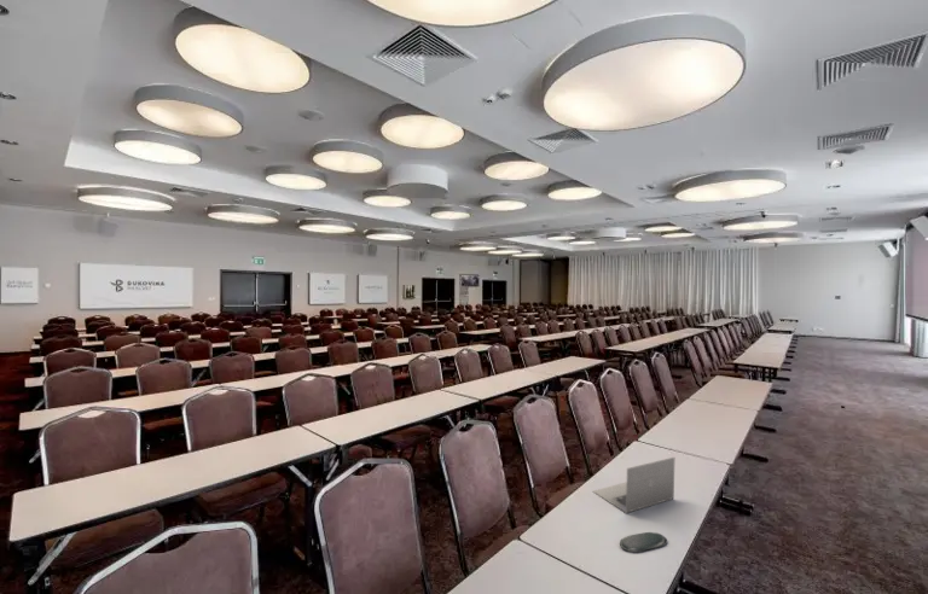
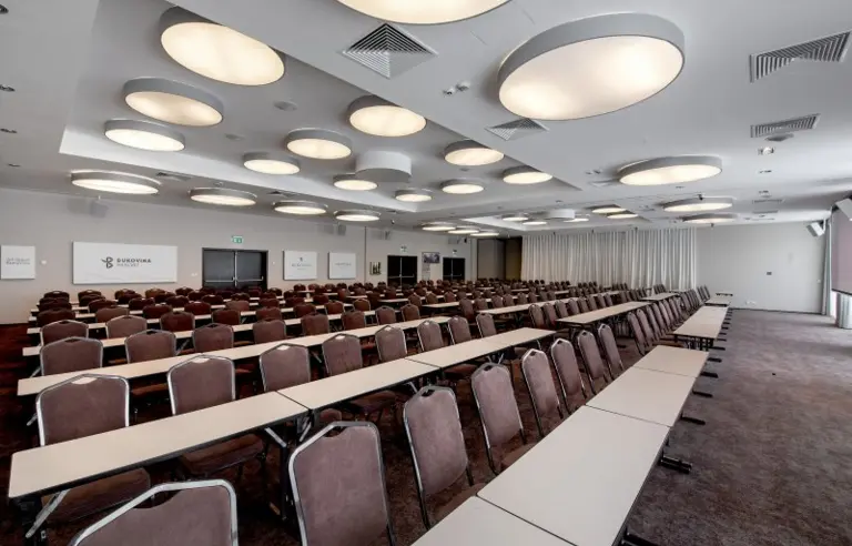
- laptop (632, 474)
- oval tray (643, 541)
